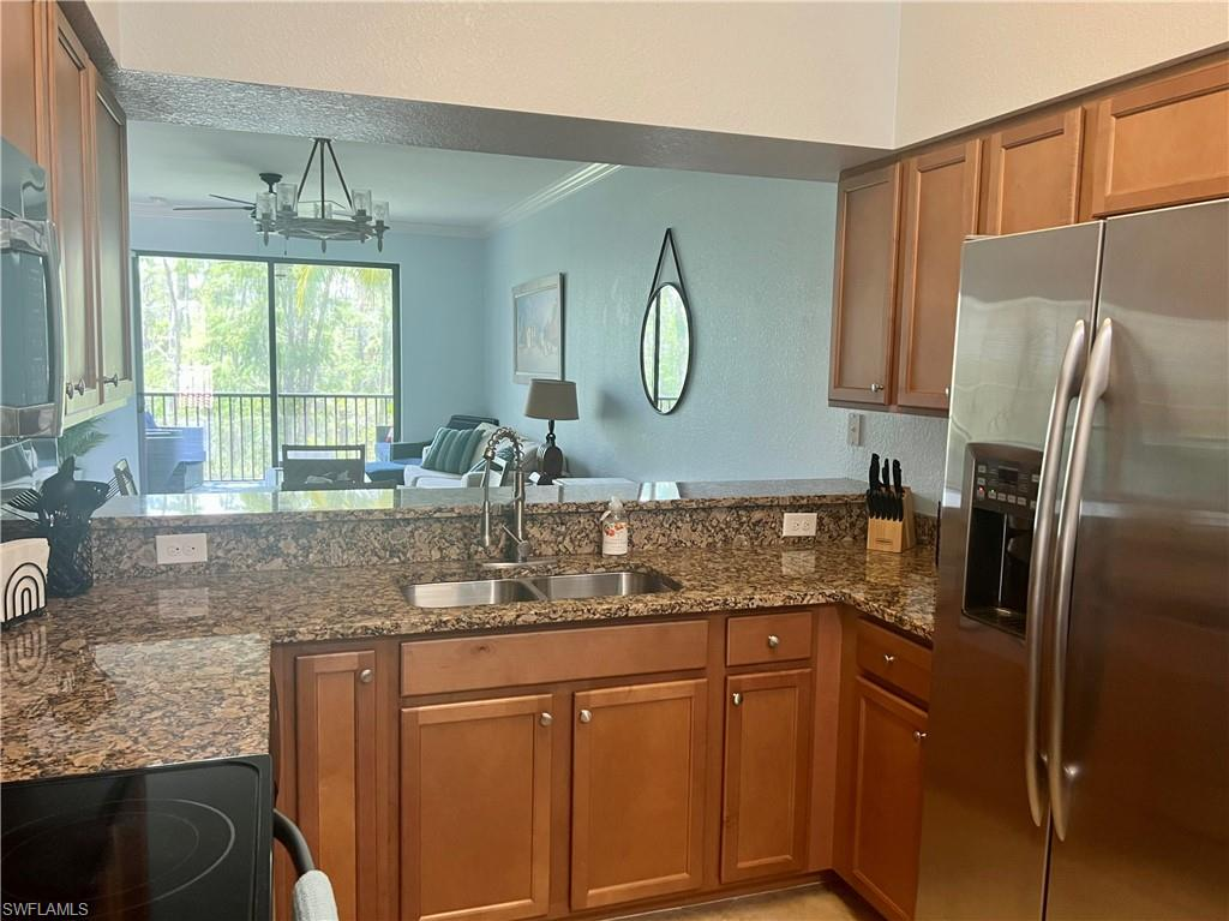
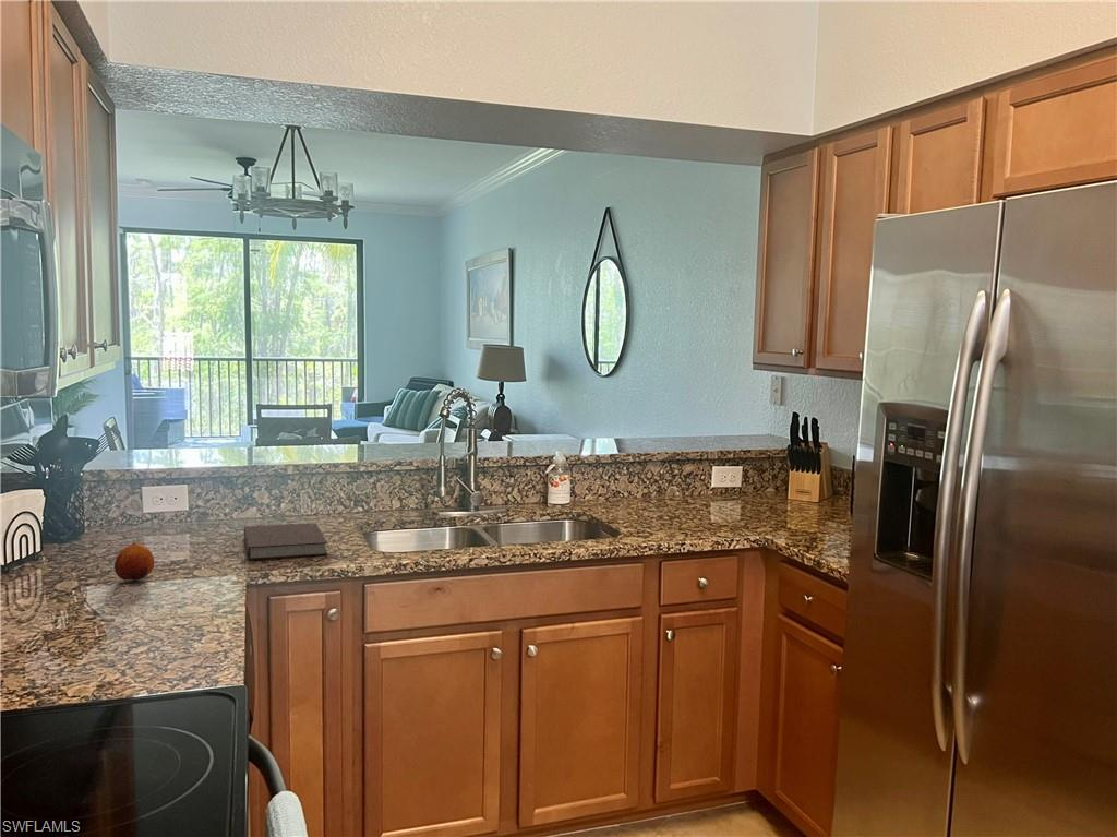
+ notebook (284, 539)
+ fruit (134, 561)
